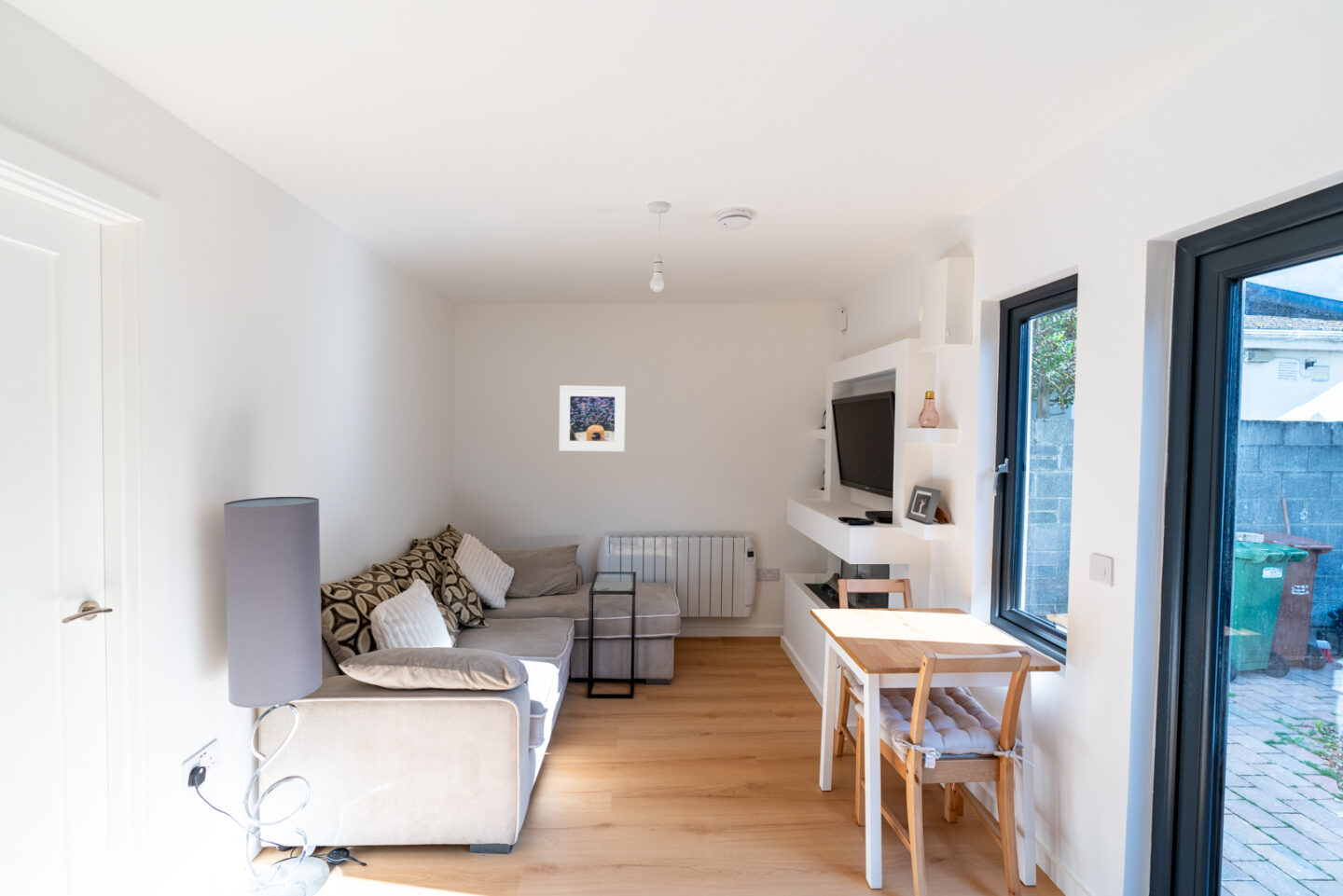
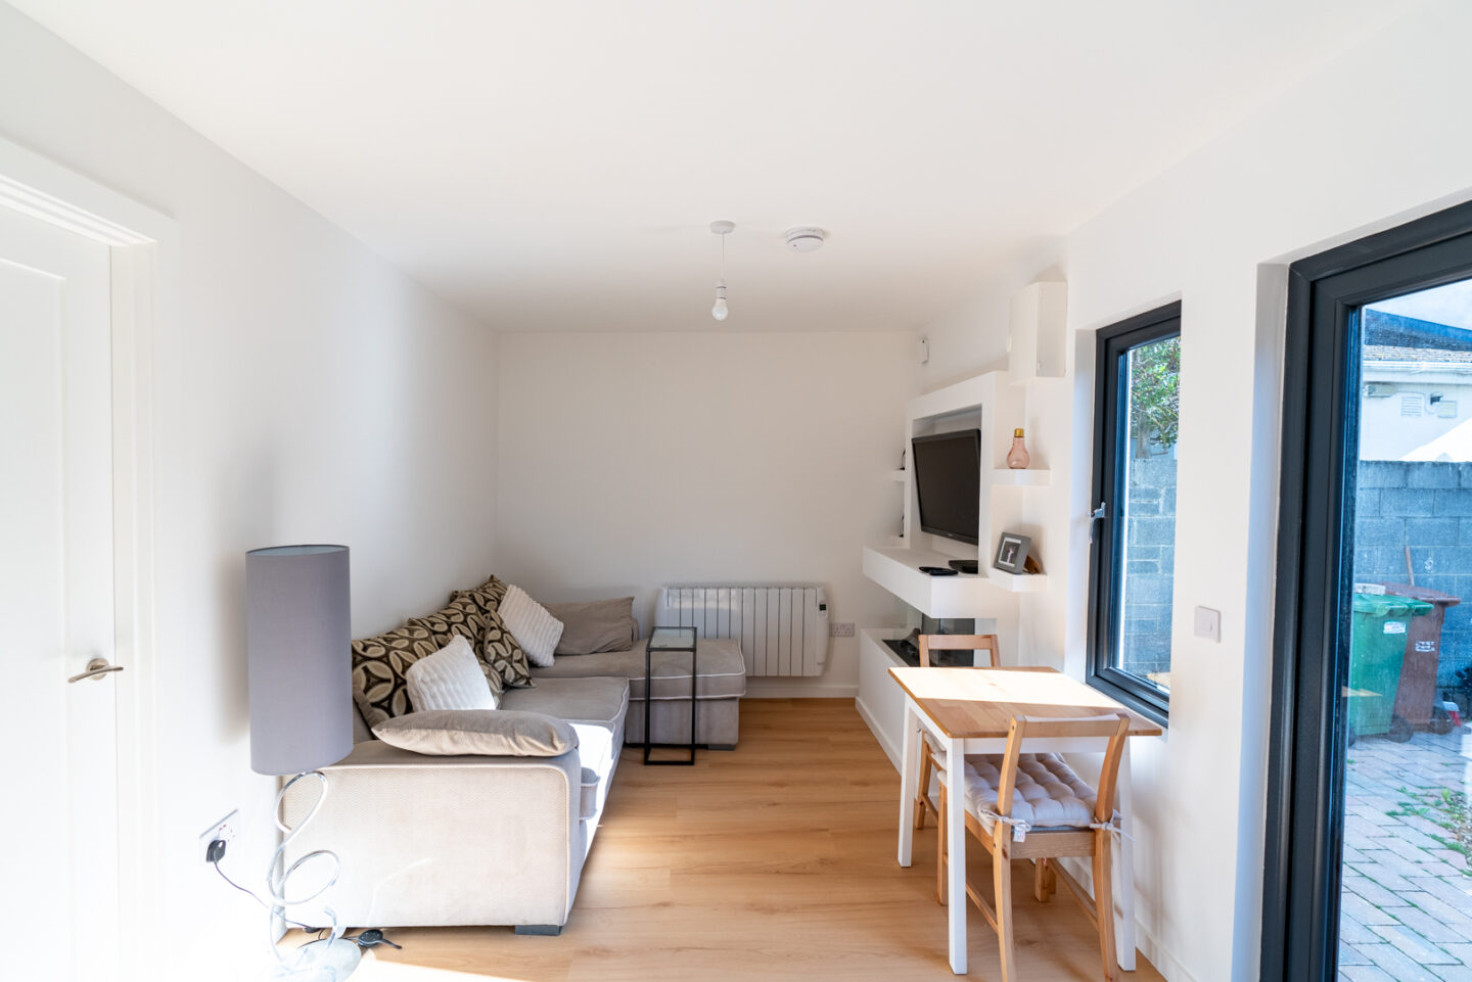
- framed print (592, 419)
